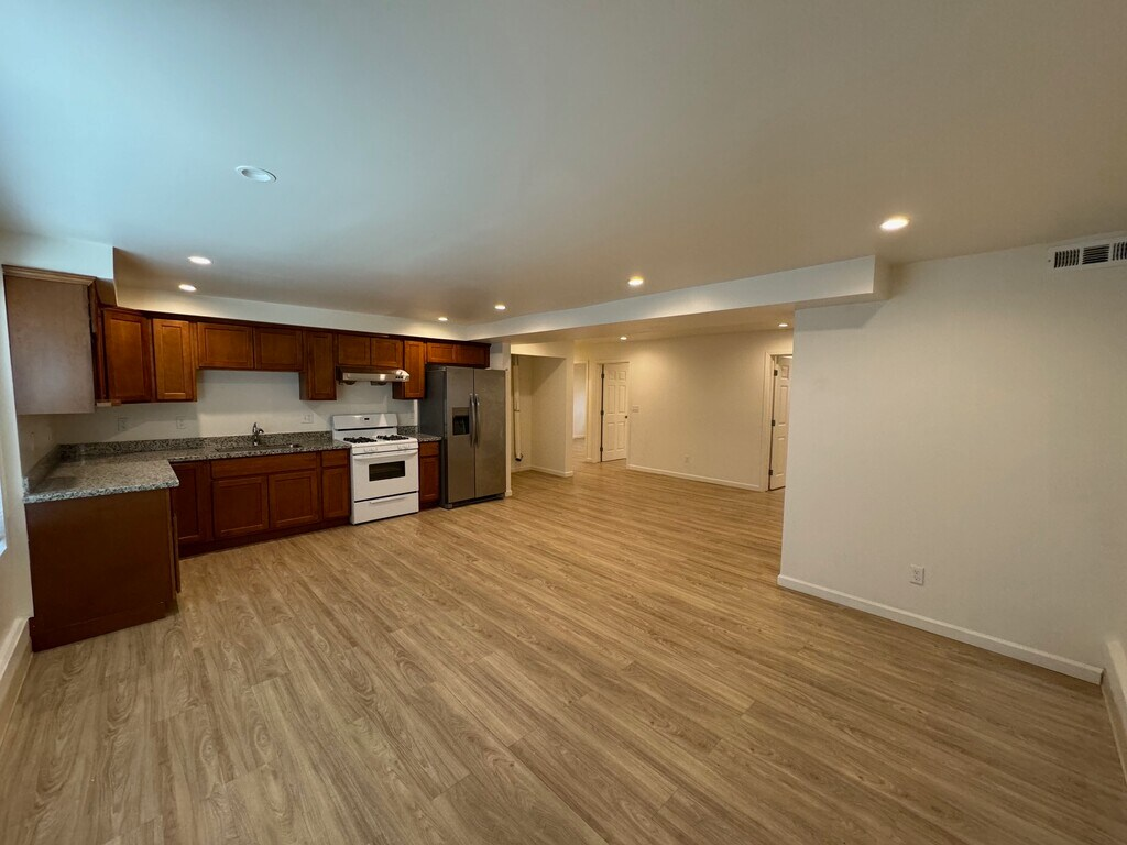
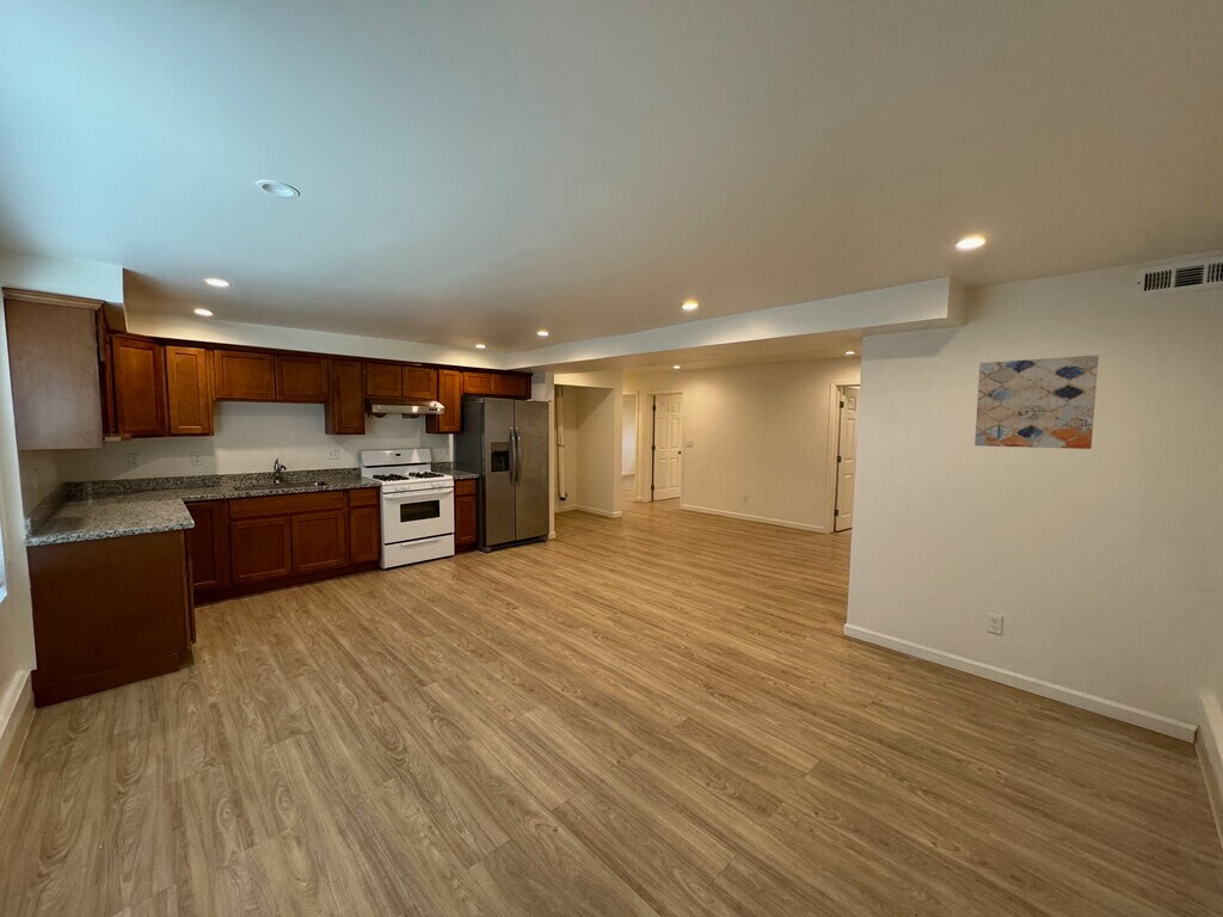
+ wall art (1032, 404)
